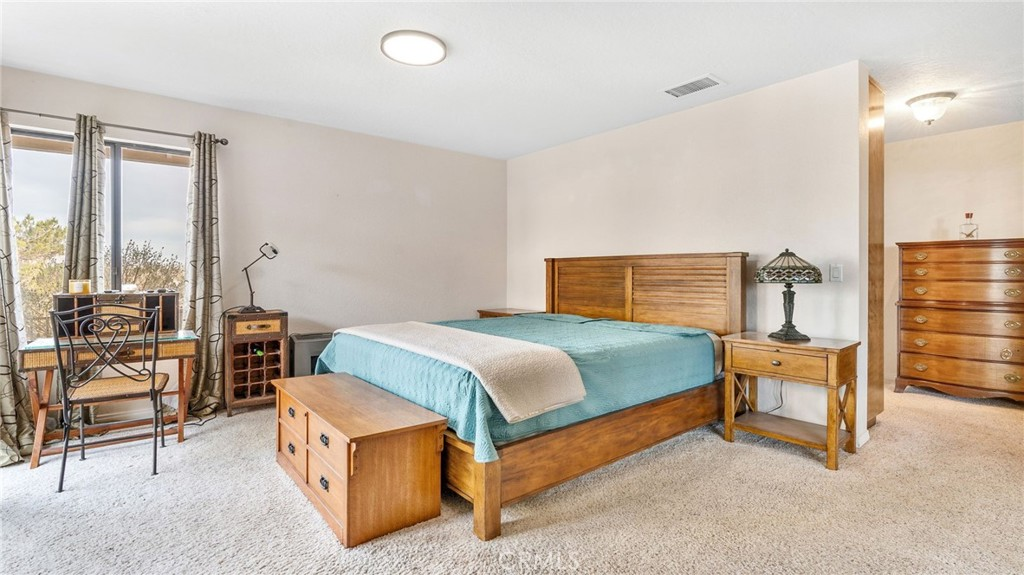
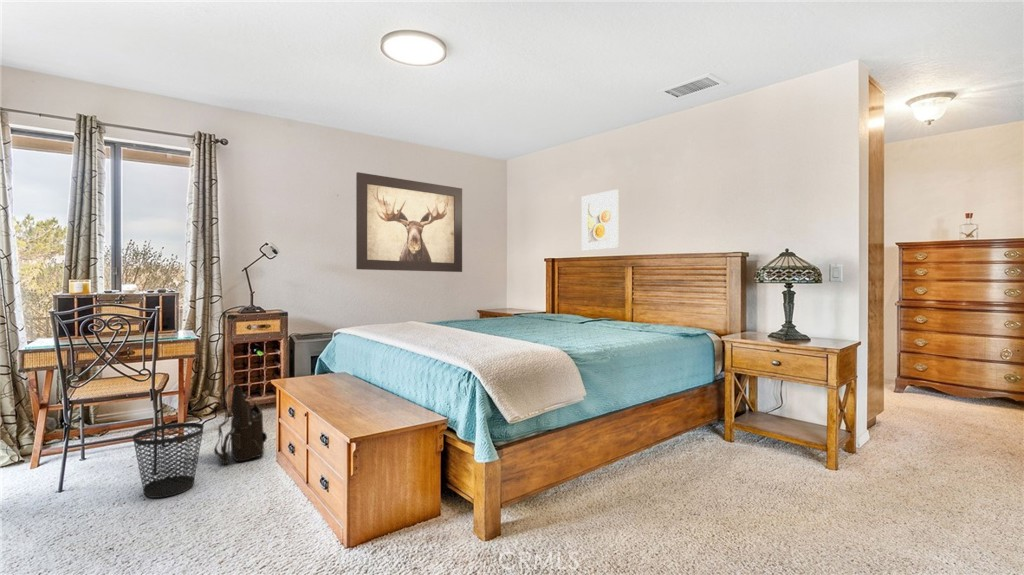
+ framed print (599, 221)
+ shoulder bag (241, 421)
+ wall art (413, 225)
+ wastebasket (169, 460)
